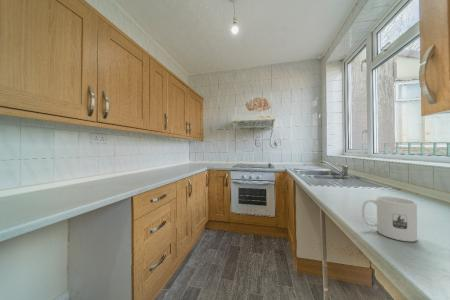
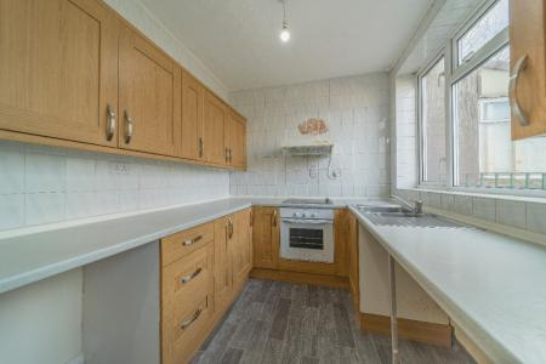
- mug (387, 215)
